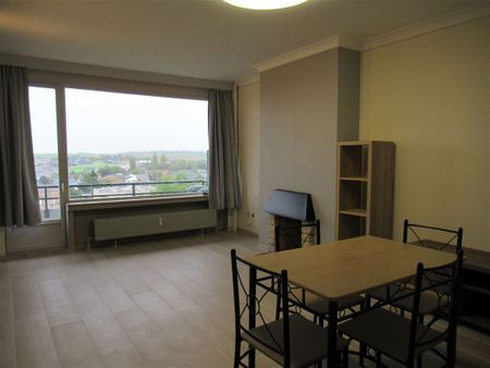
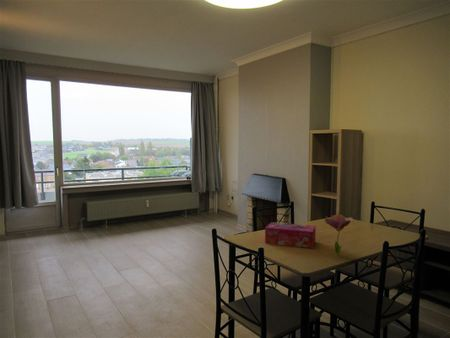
+ flower (338, 233)
+ tissue box (290, 234)
